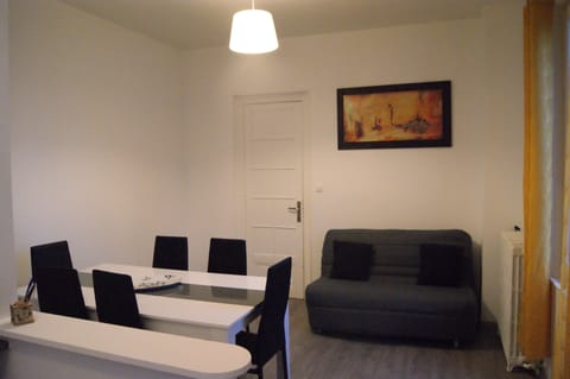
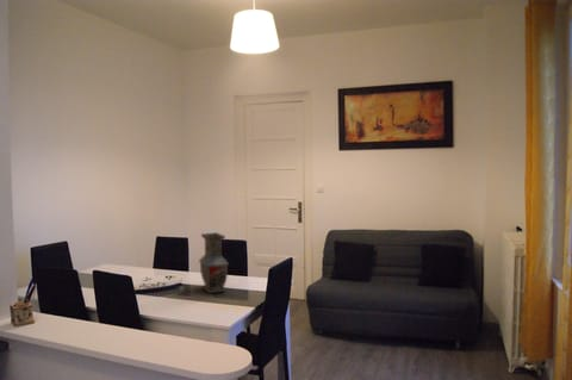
+ vase (213, 261)
